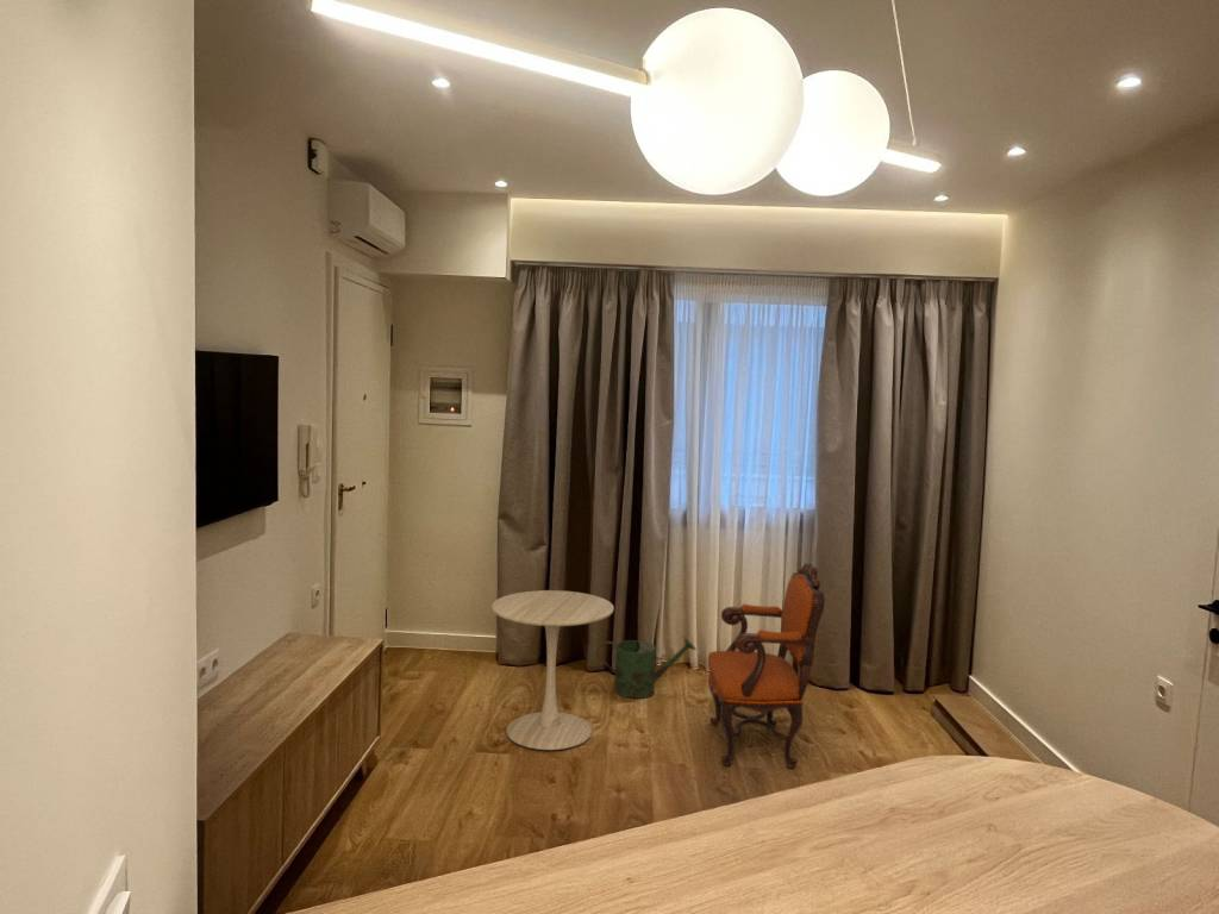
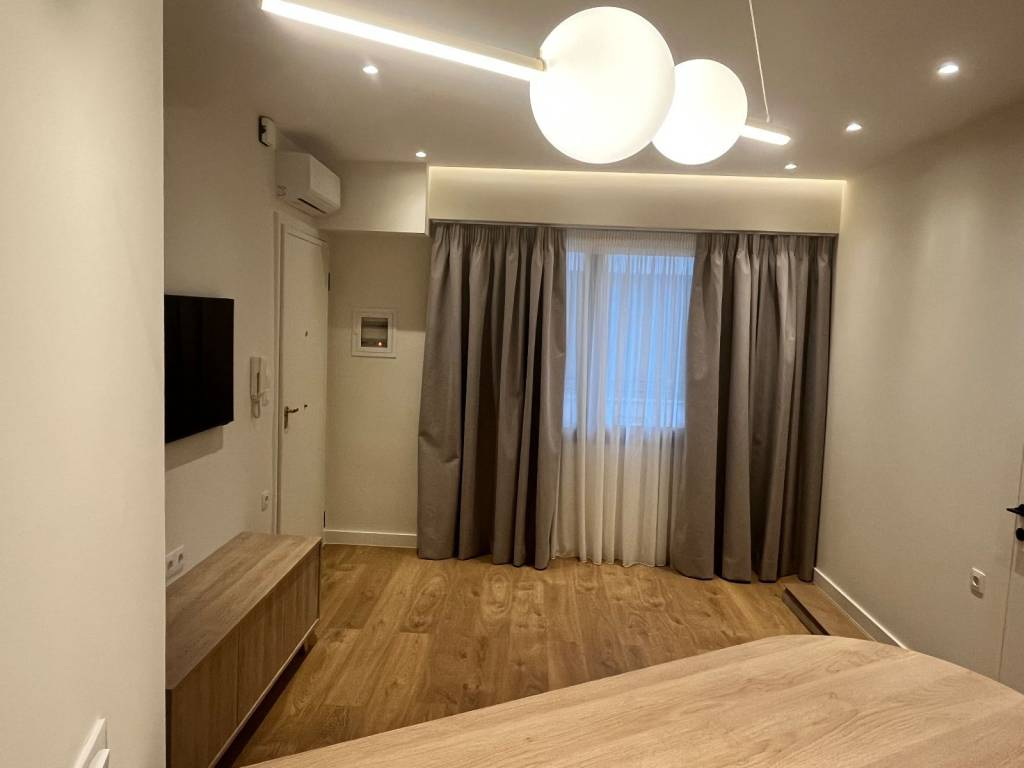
- watering can (645, 663)
- armchair (761, 653)
- side table (551, 668)
